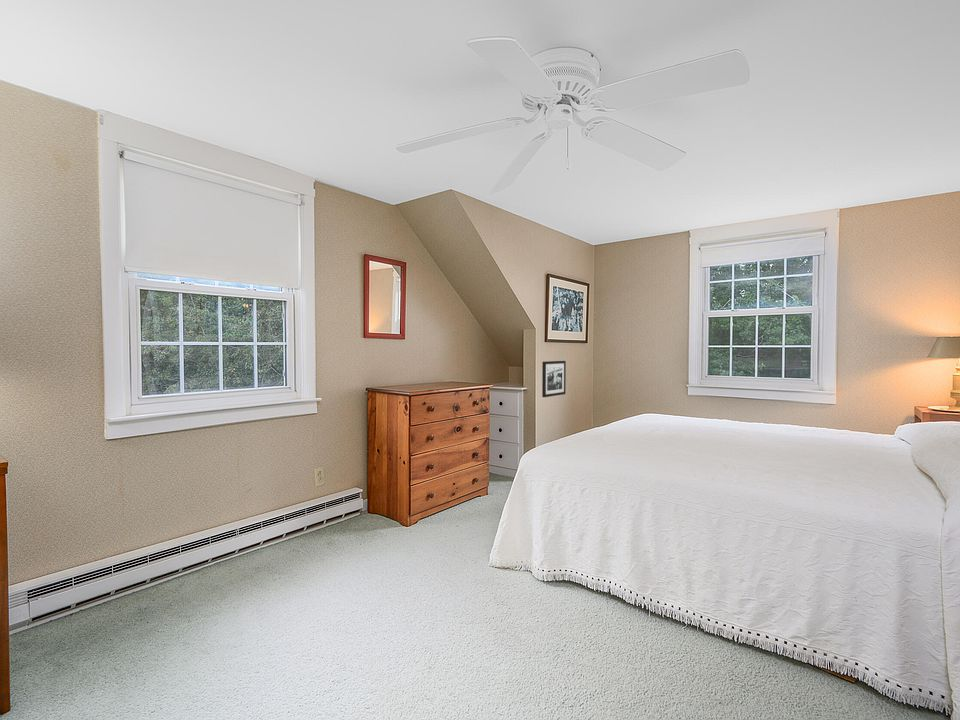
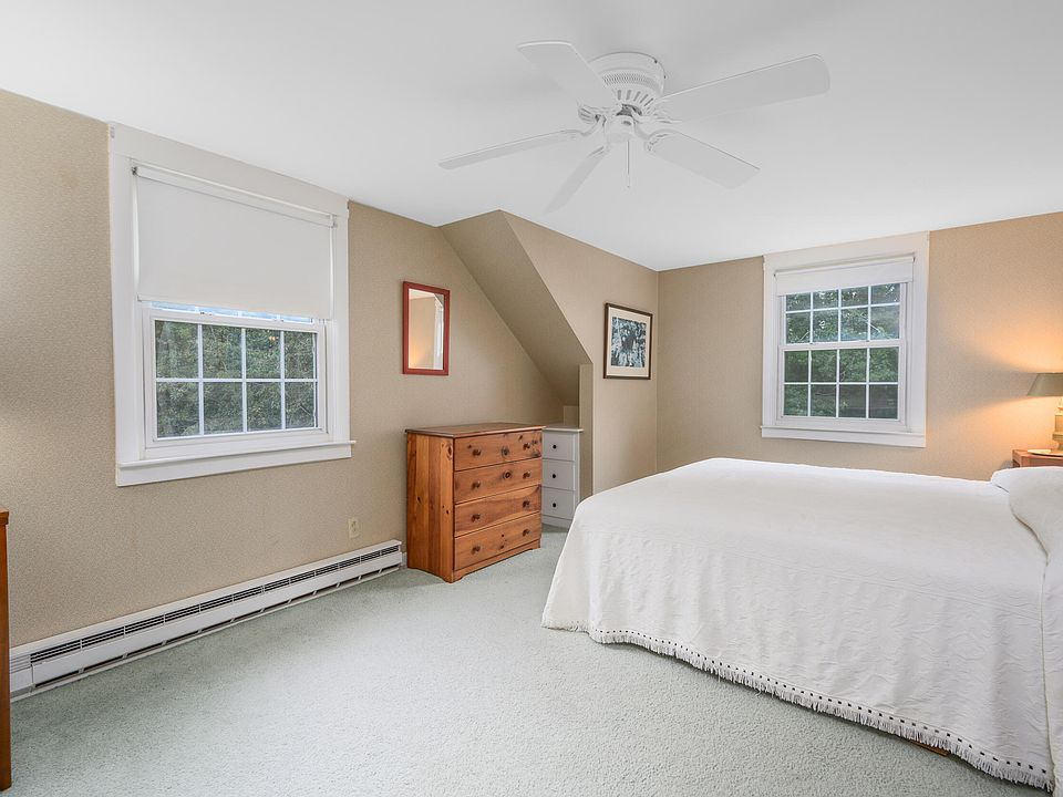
- picture frame (554, 378)
